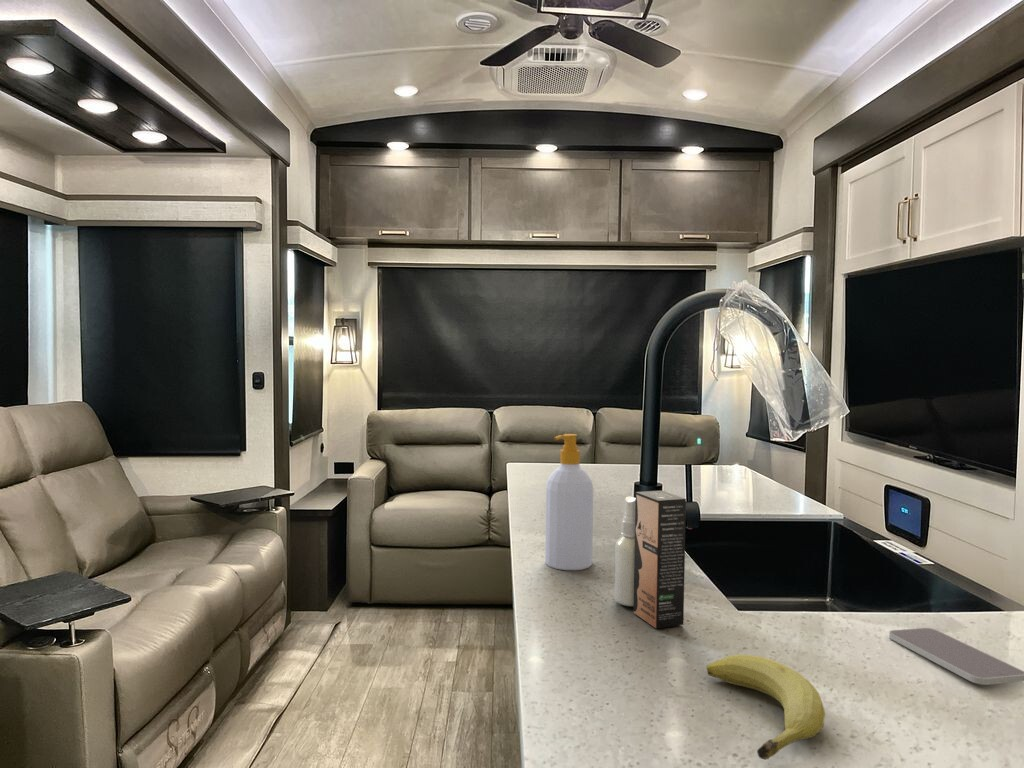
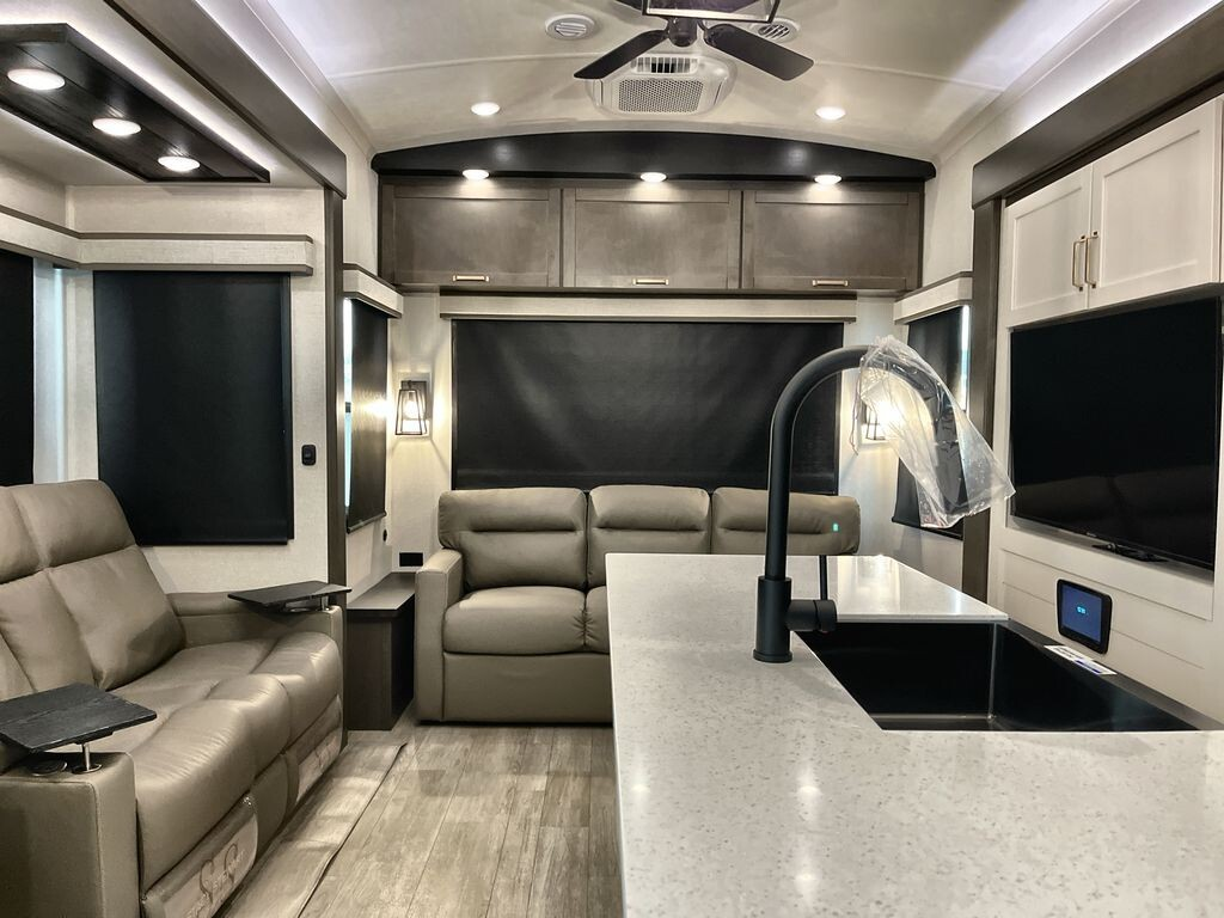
- soap bottle (568, 499)
- smartphone (952, 653)
- spray bottle (647, 552)
- fruit (769, 694)
